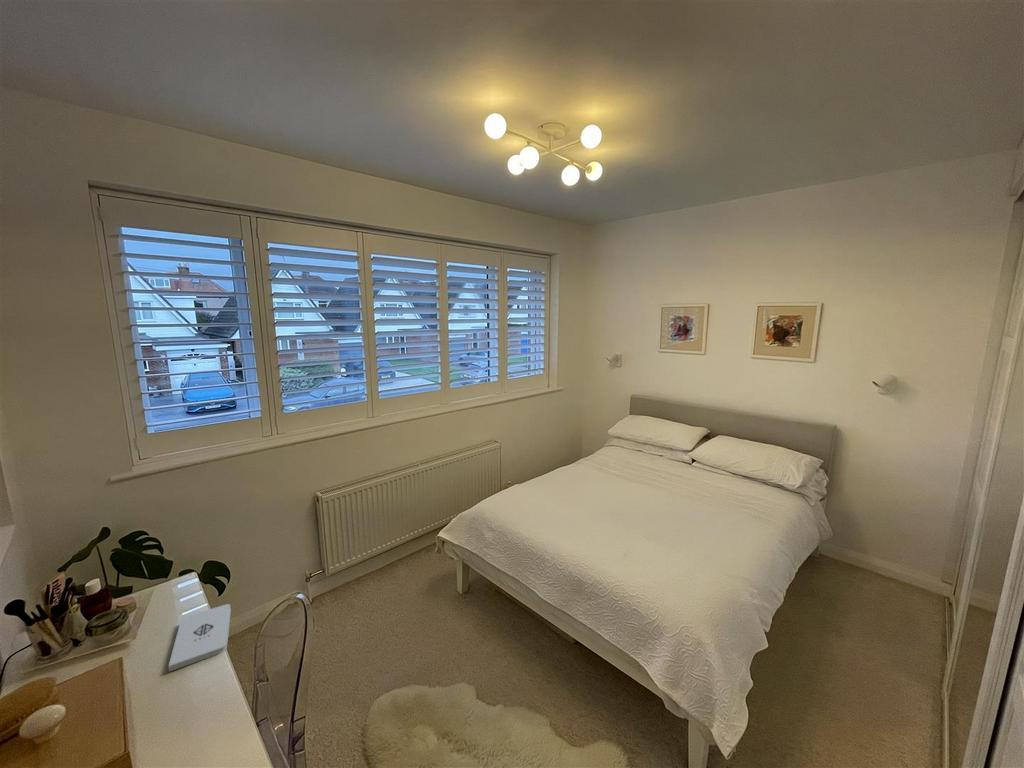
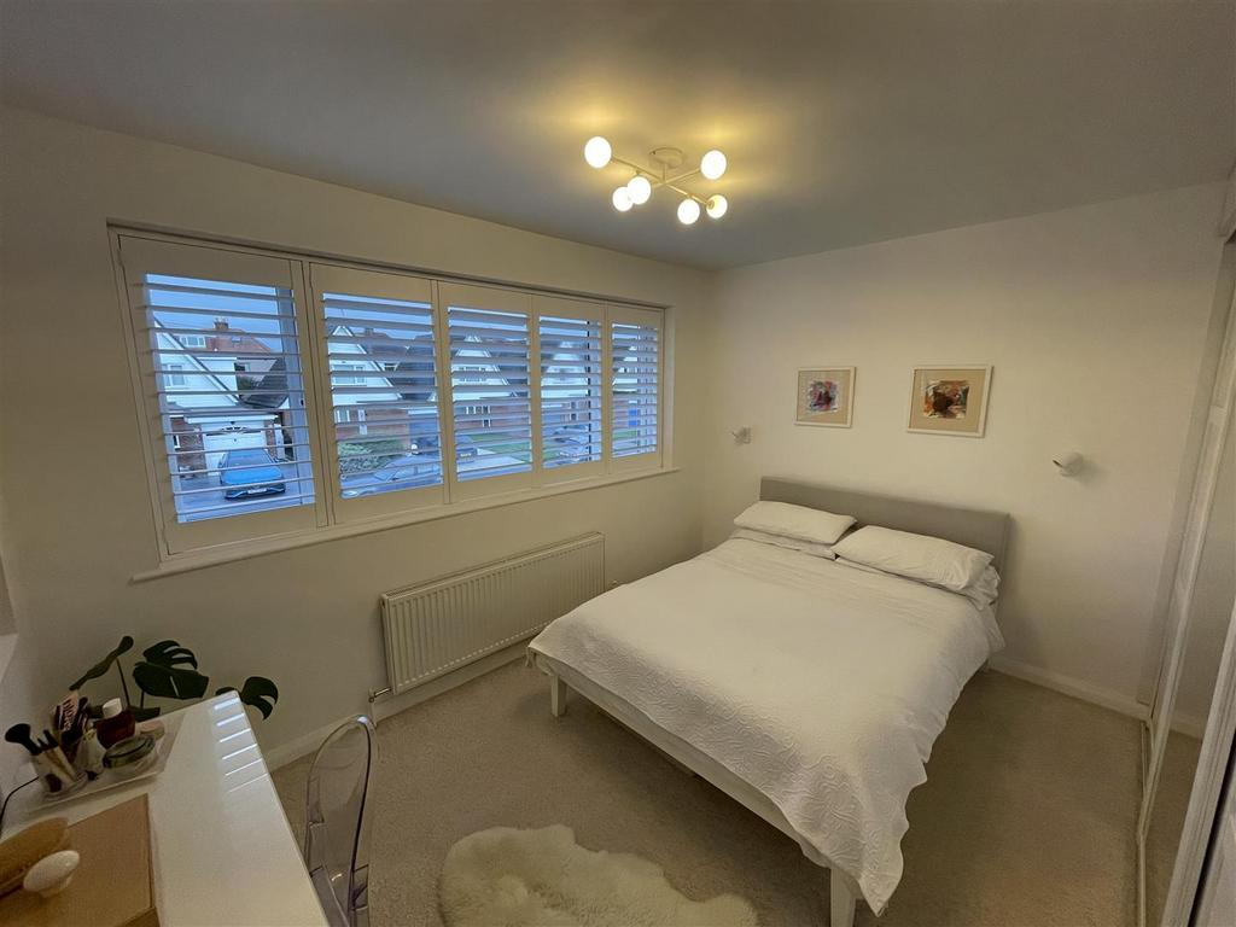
- notepad (203, 633)
